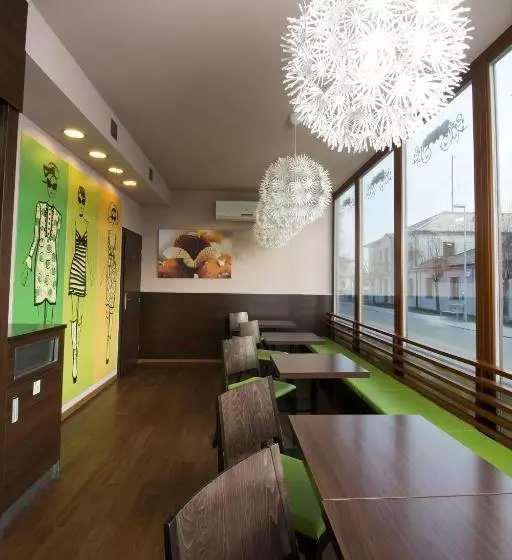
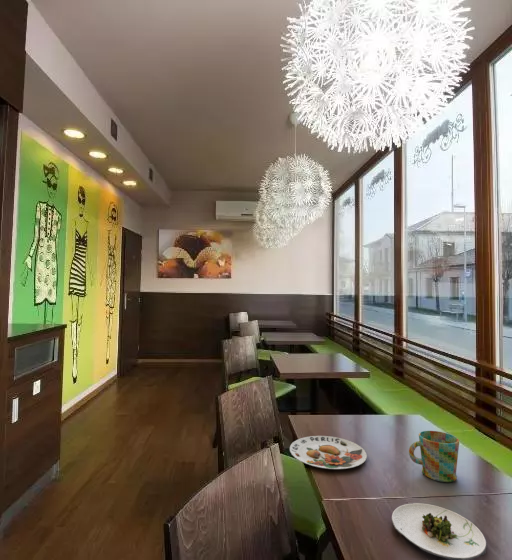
+ plate (327, 452)
+ mug (433, 454)
+ salad plate (437, 523)
